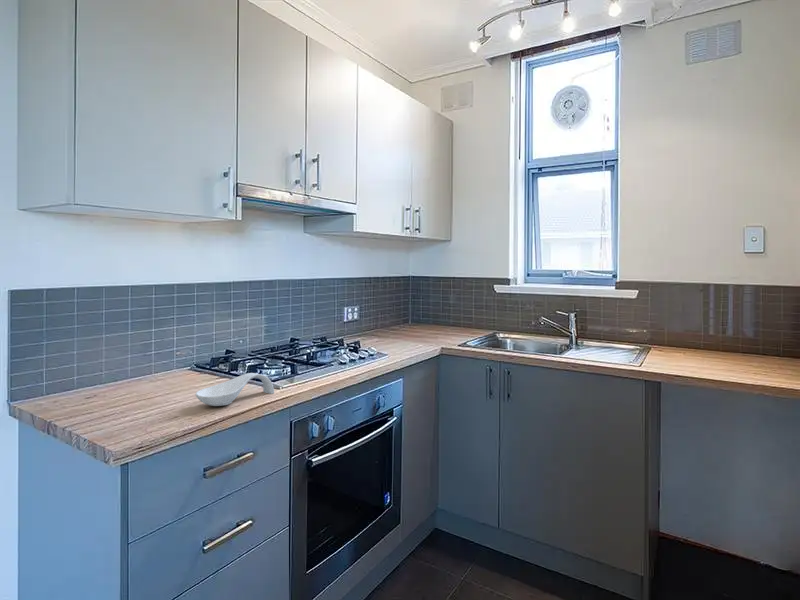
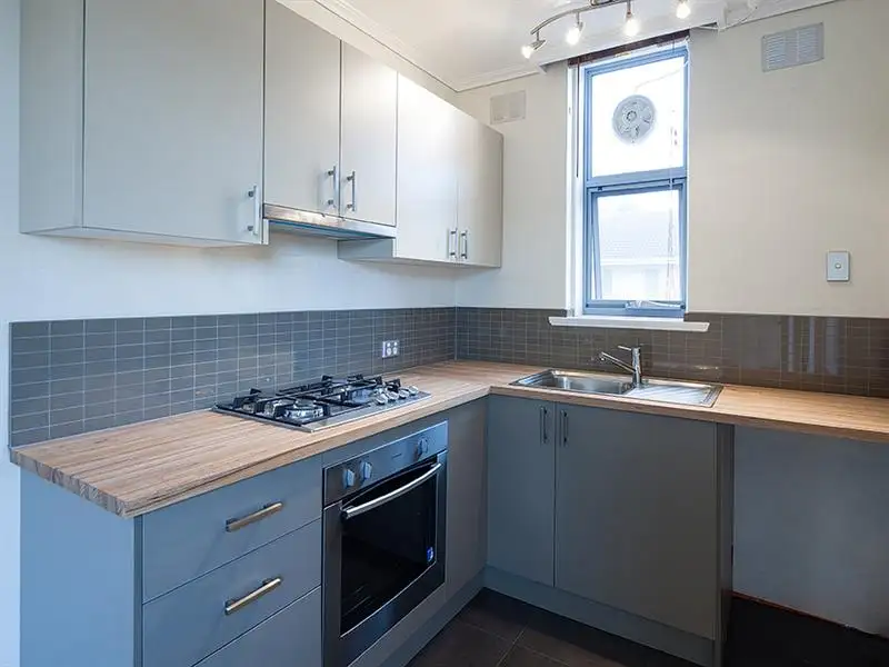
- spoon rest (236, 388)
